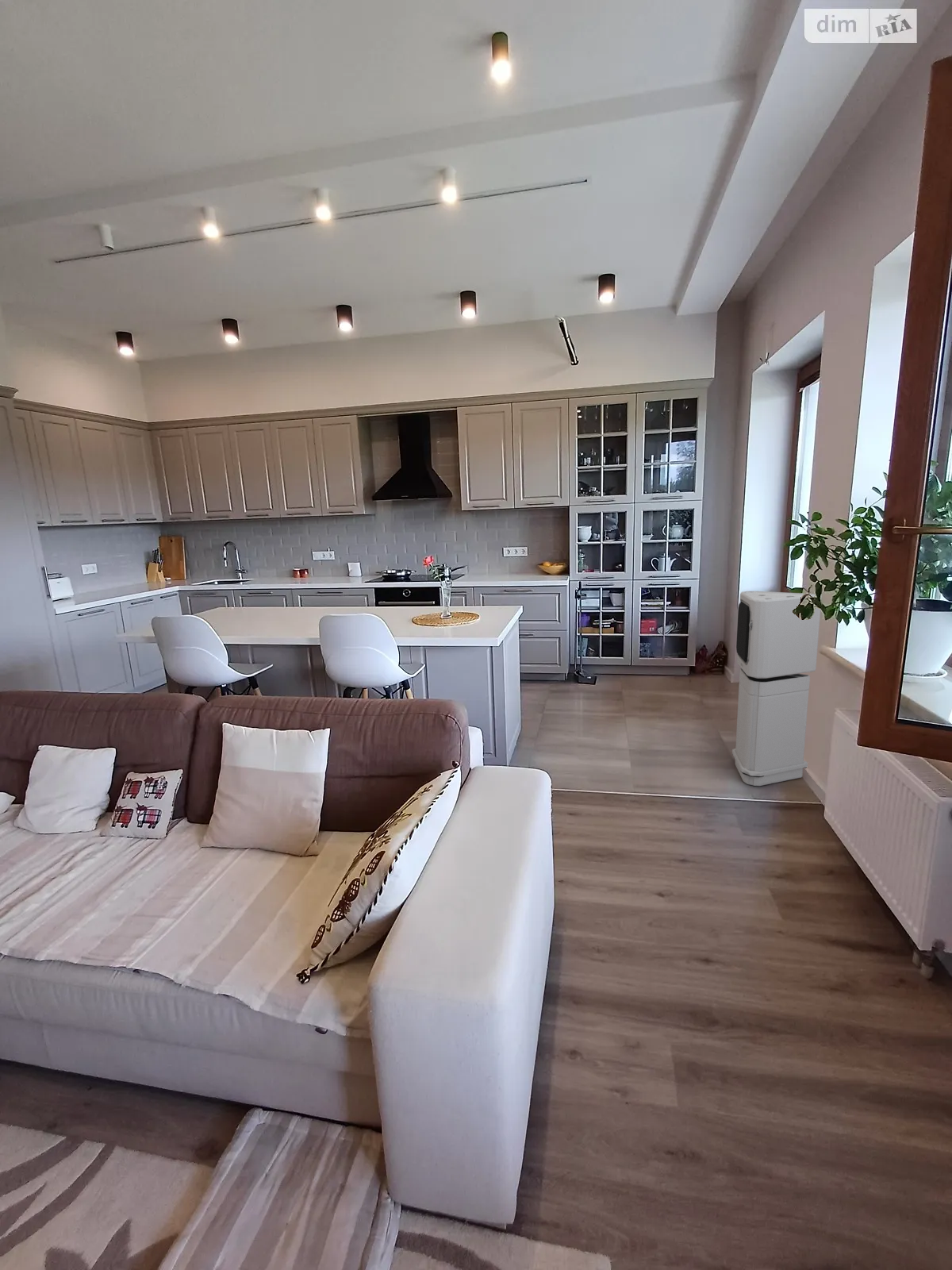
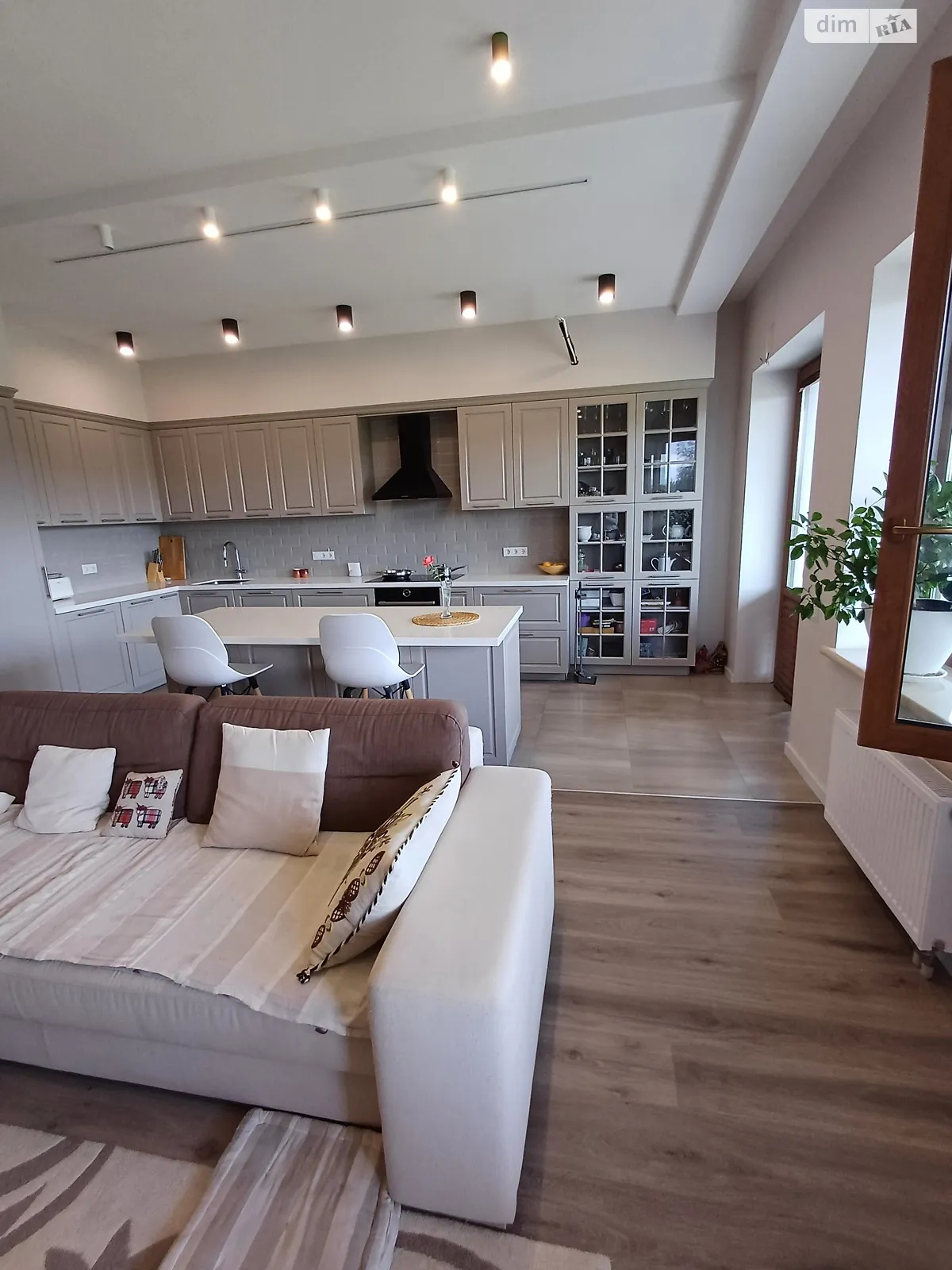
- air purifier (776, 687)
